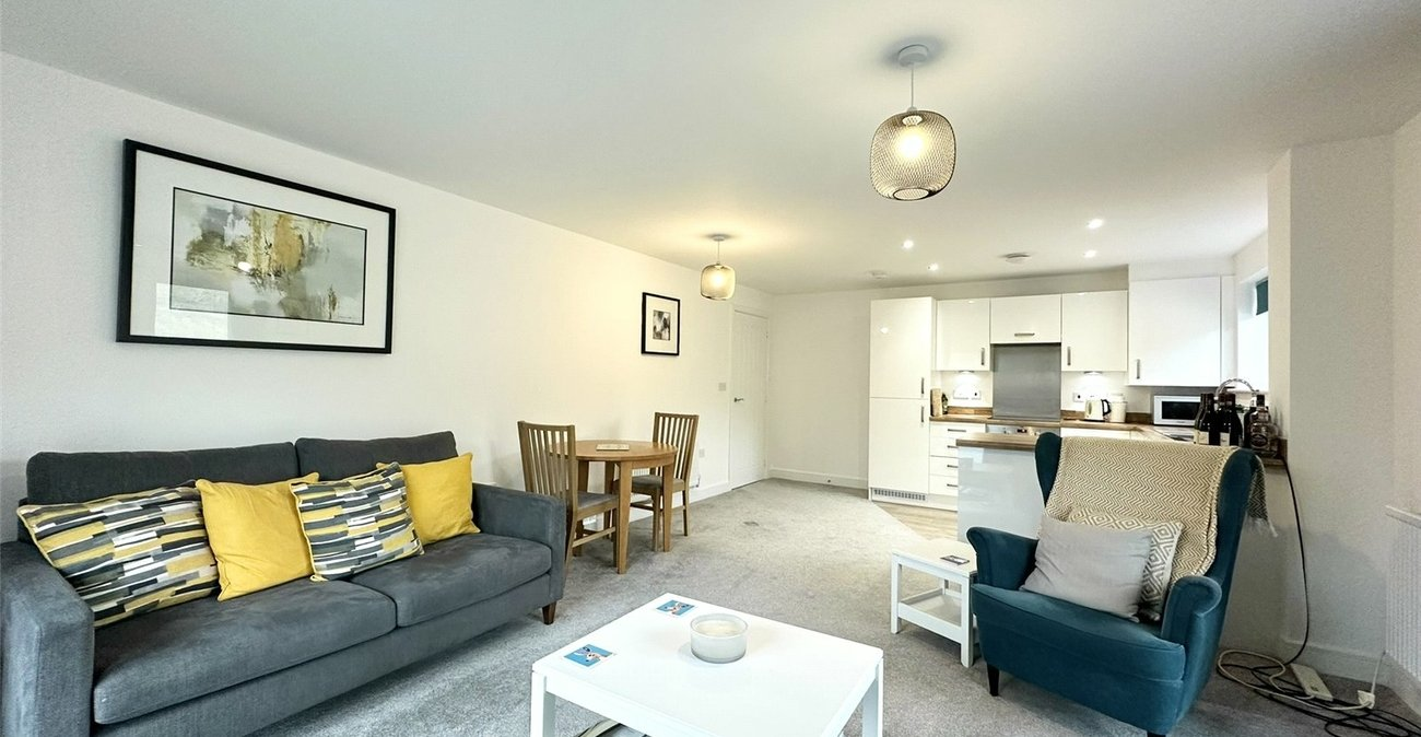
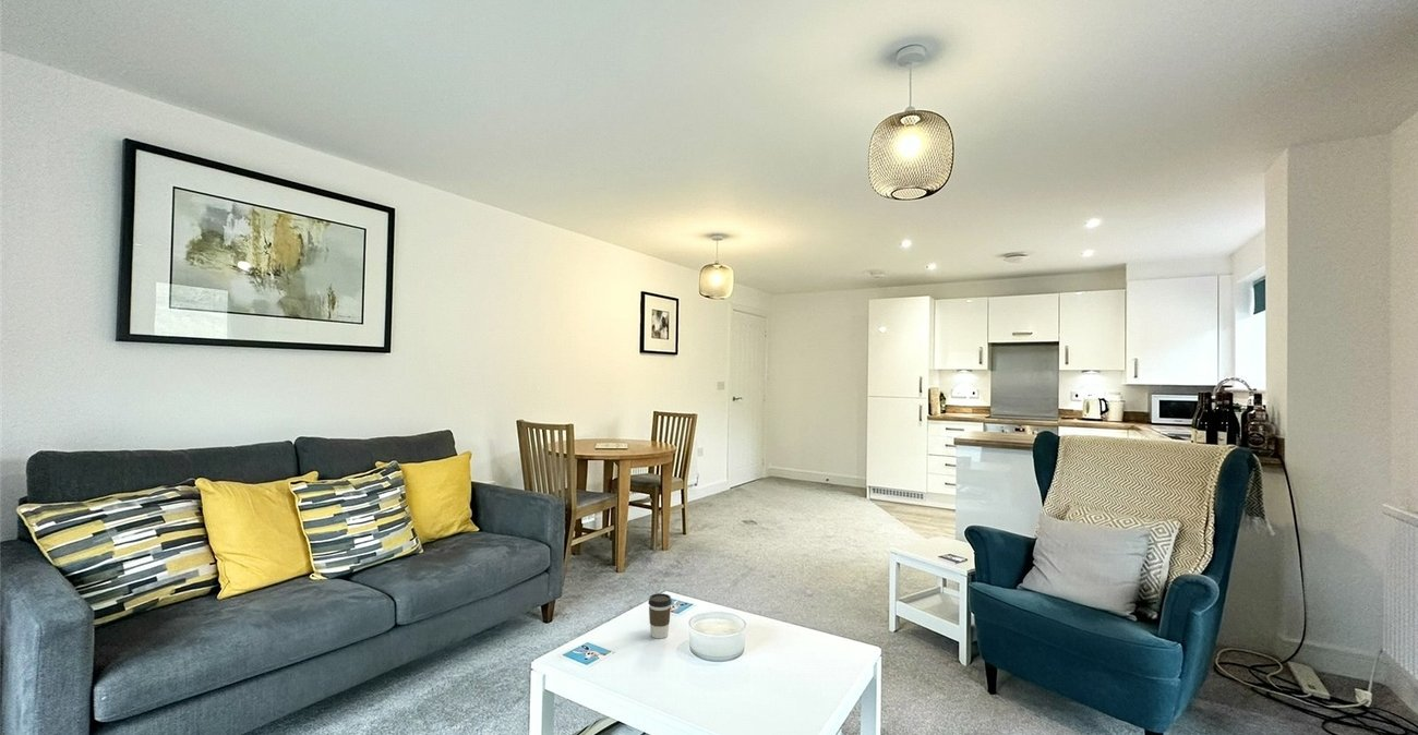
+ coffee cup (659, 615)
